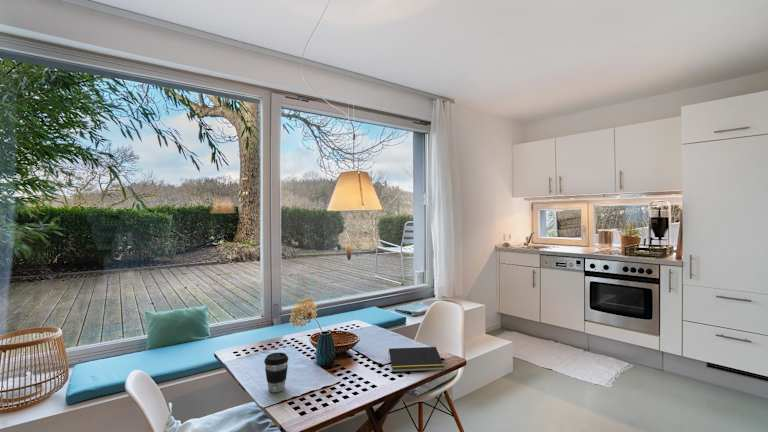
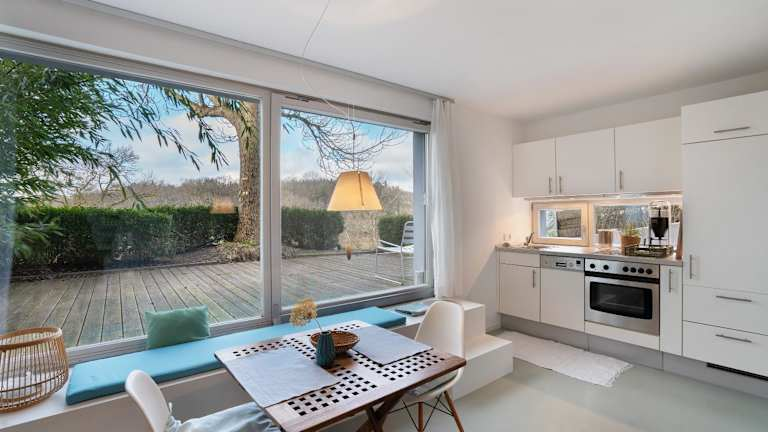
- coffee cup (276, 372)
- notepad (415, 358)
